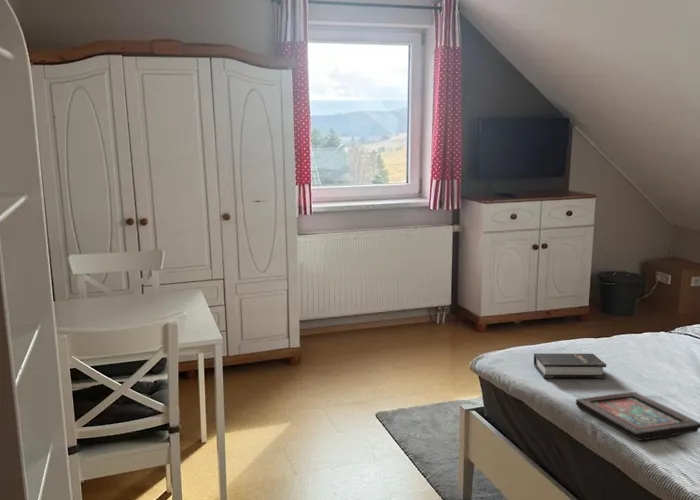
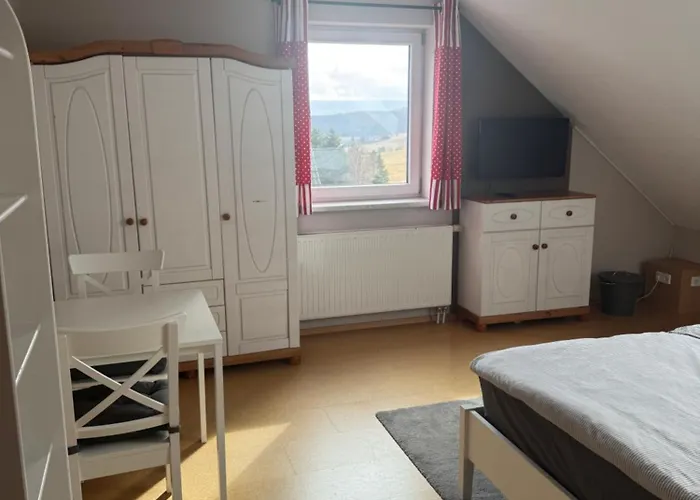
- hardback book (568, 364)
- religious icon (635, 414)
